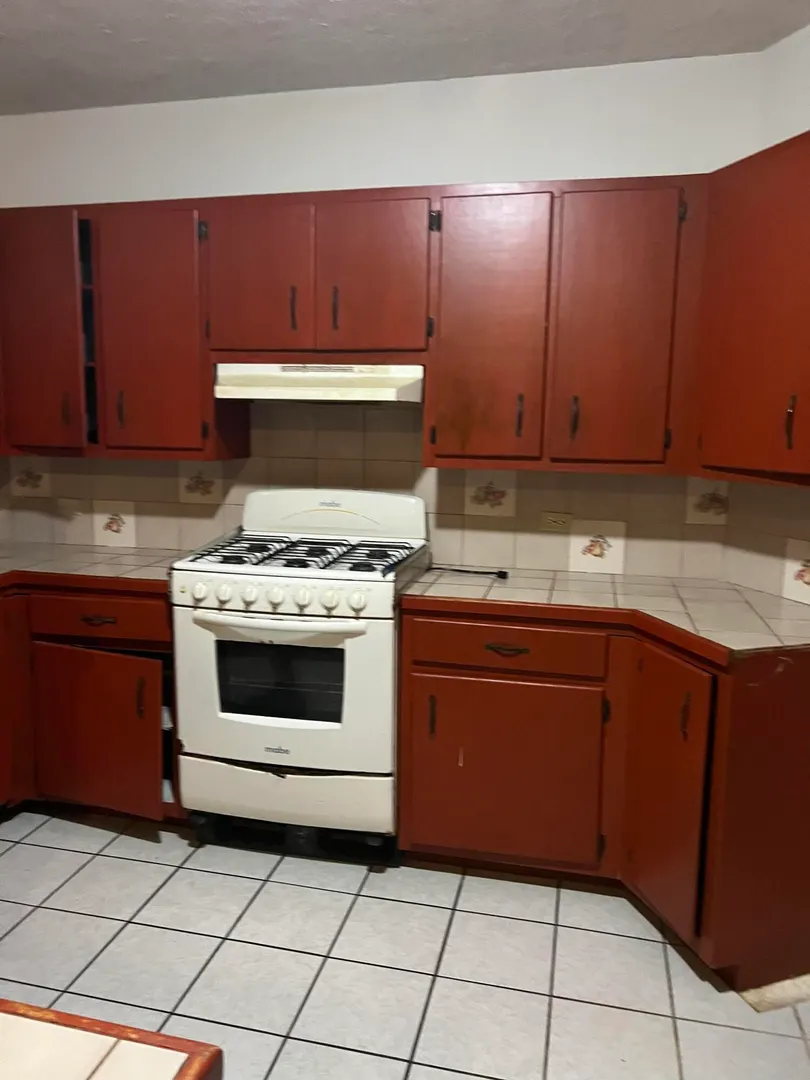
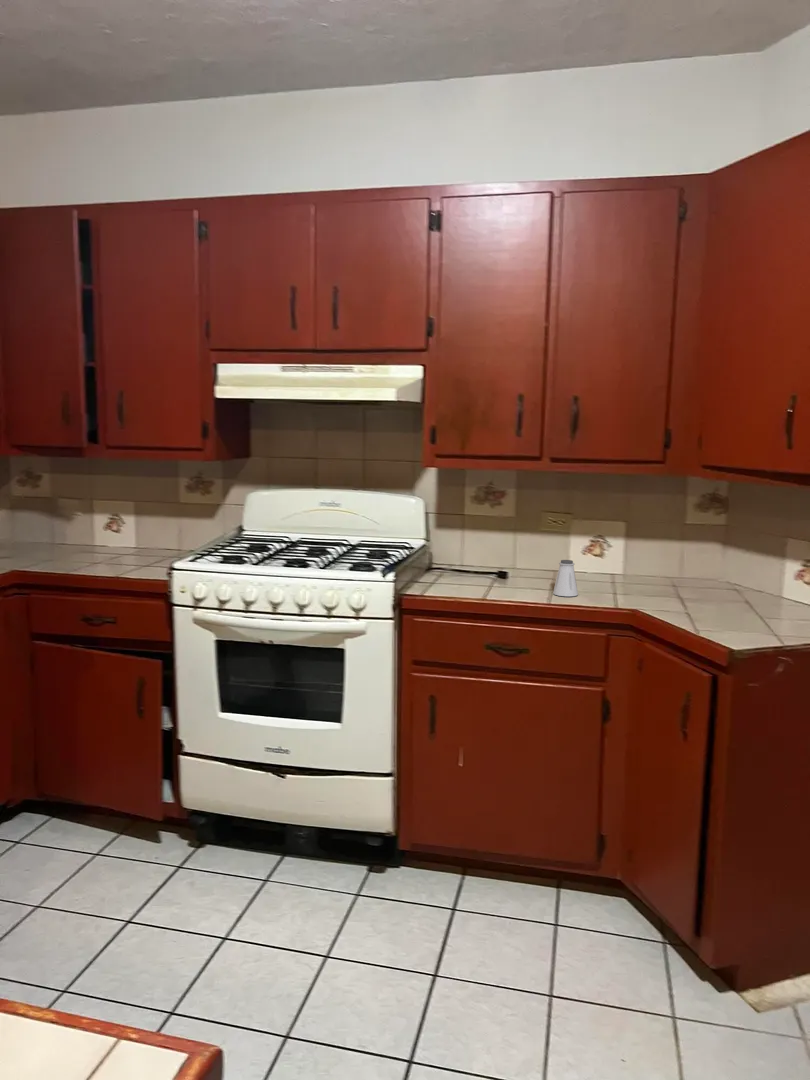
+ saltshaker (566, 577)
